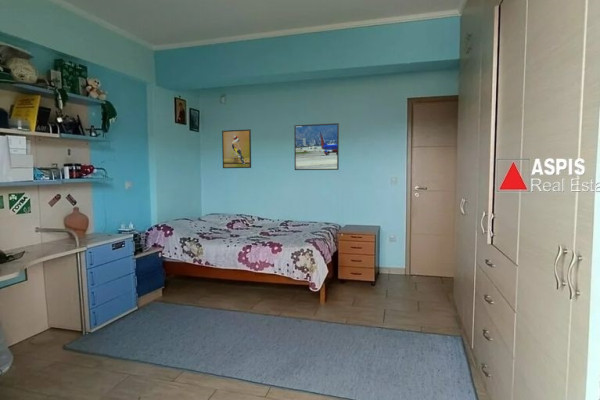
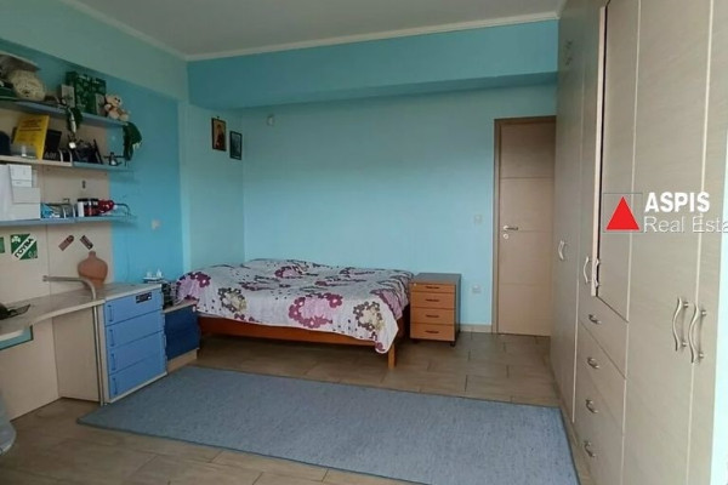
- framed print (316, 147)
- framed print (236, 149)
